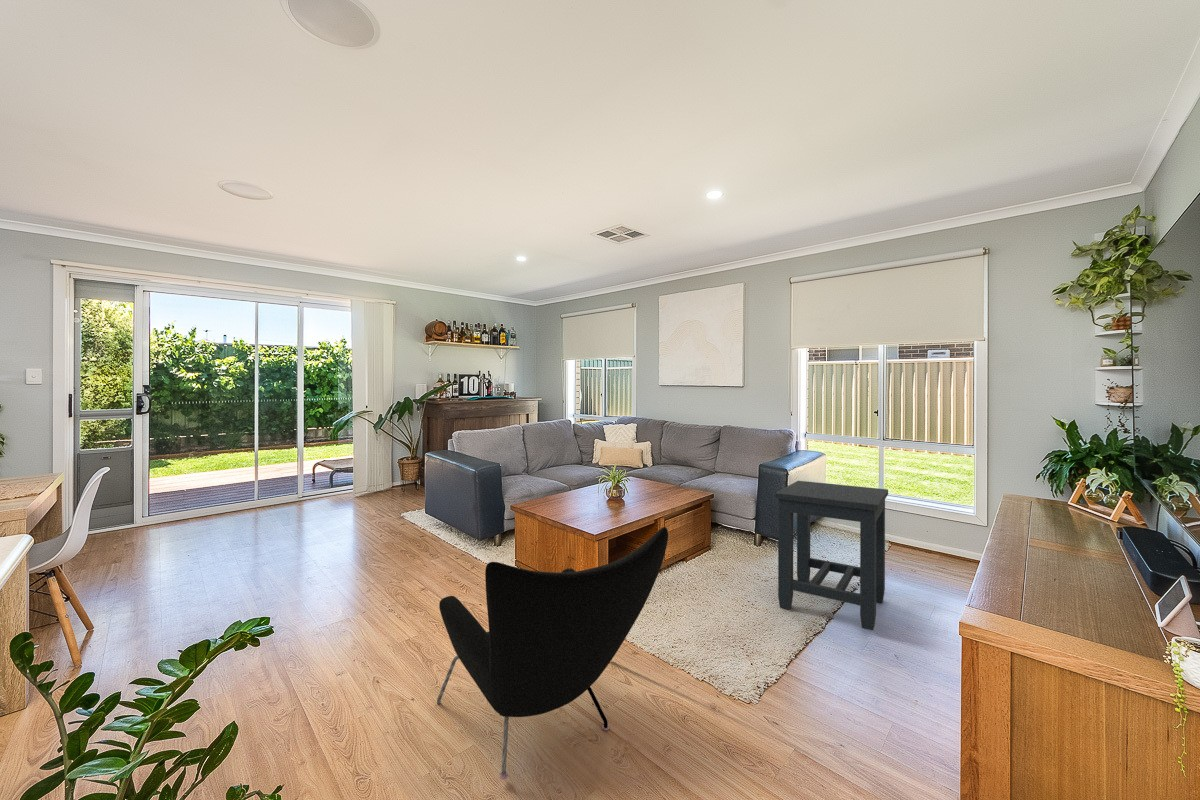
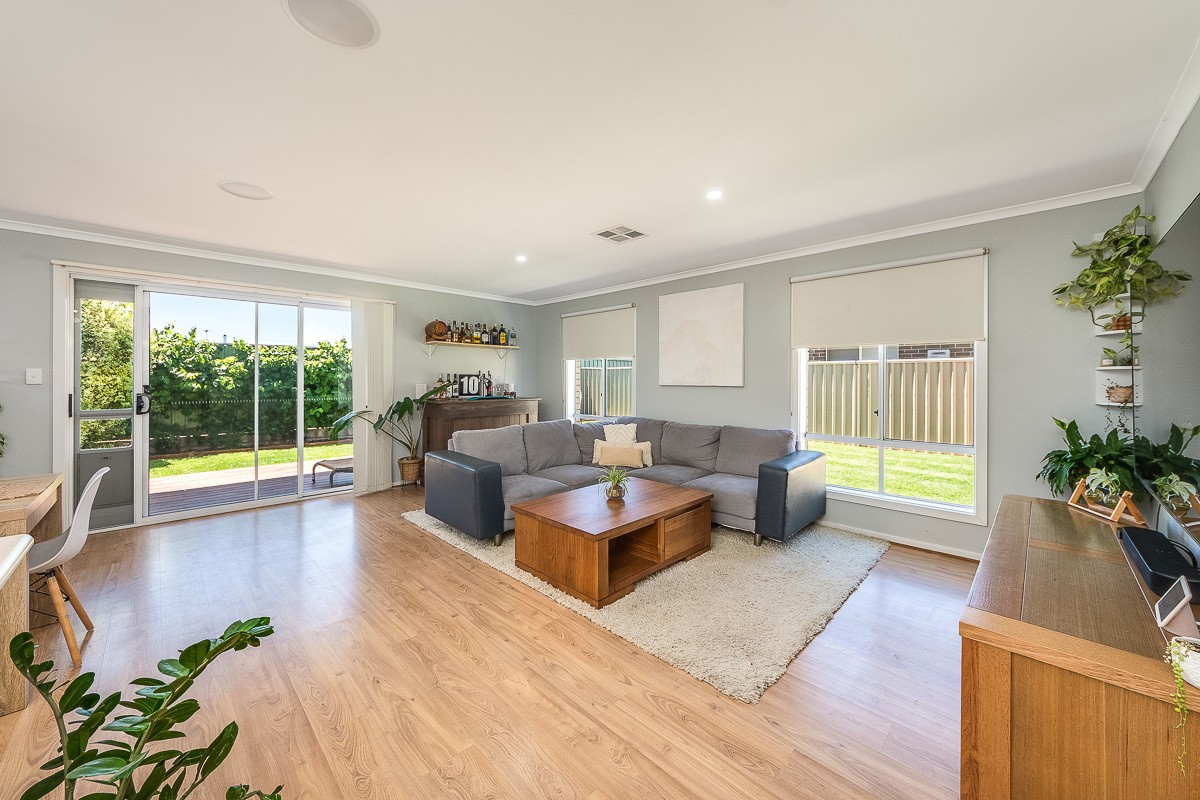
- side table (828, 561)
- armchair (544, 627)
